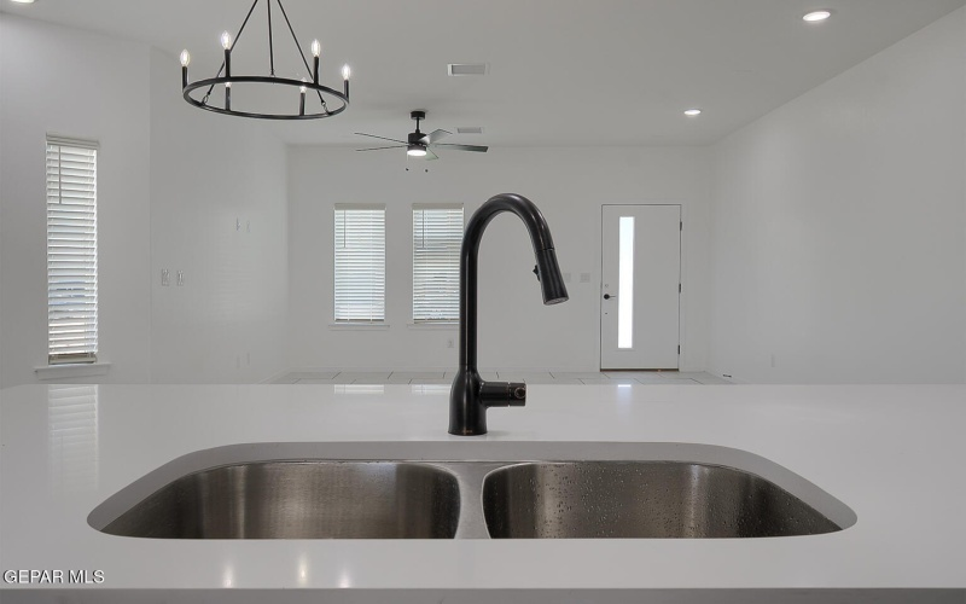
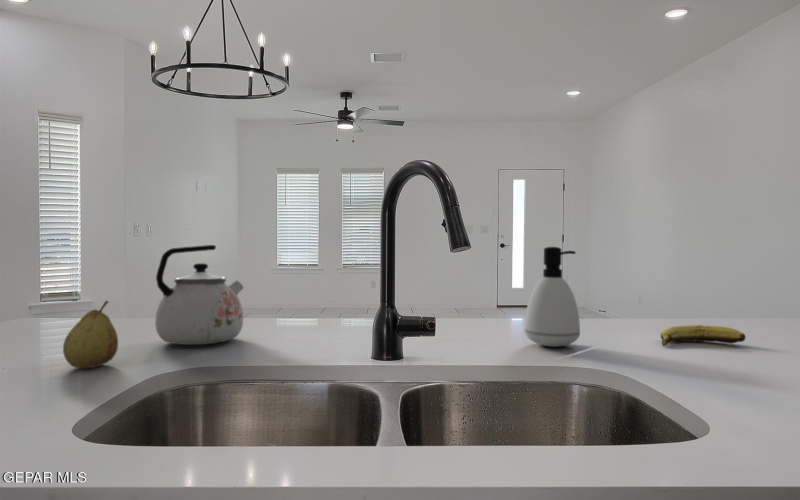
+ fruit (91, 333)
+ banana (693, 334)
+ kettle (201, 293)
+ soap dispenser (552, 296)
